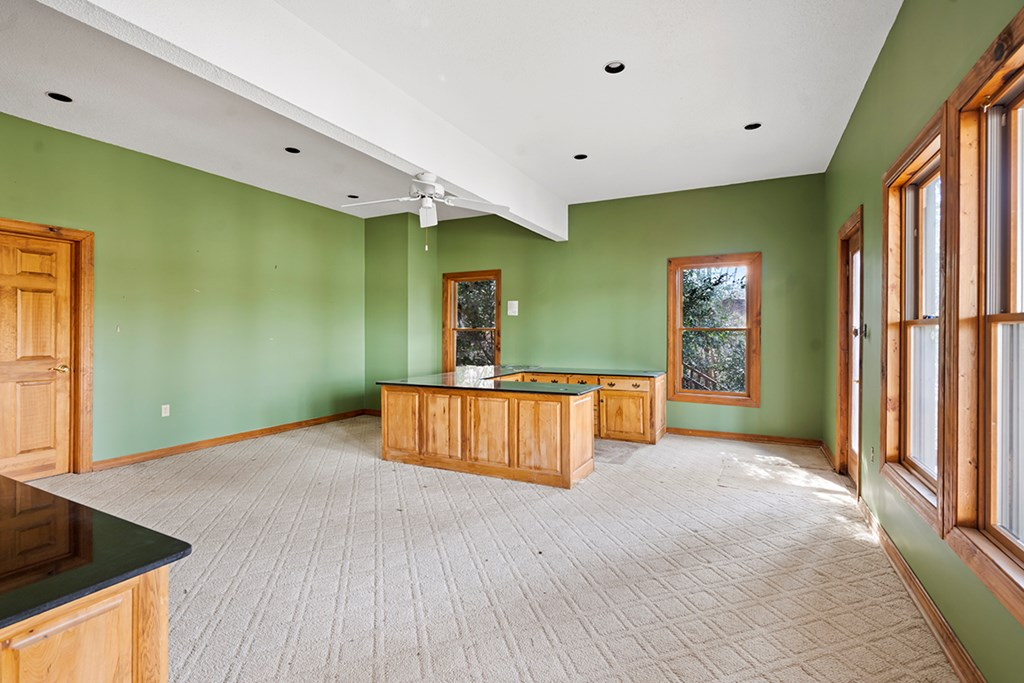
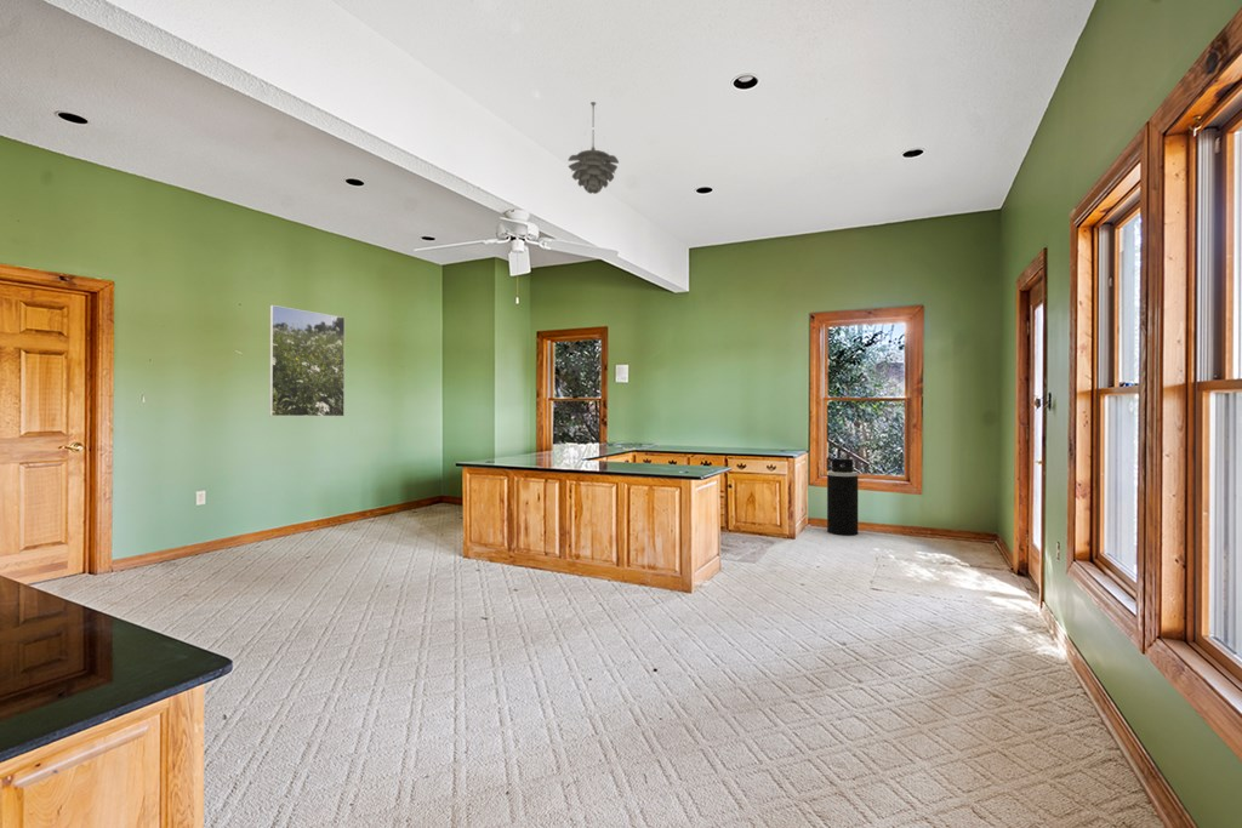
+ pendant light (593, 147)
+ trash can (842, 495)
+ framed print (309, 364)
